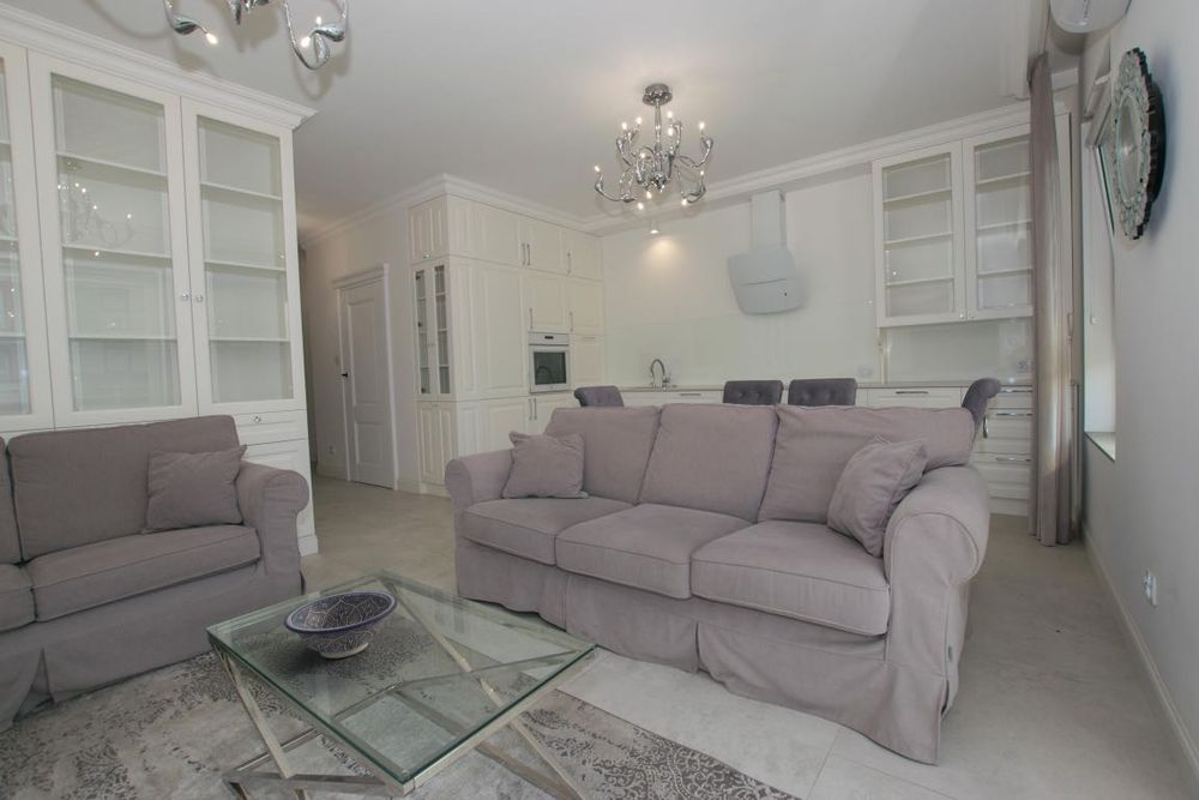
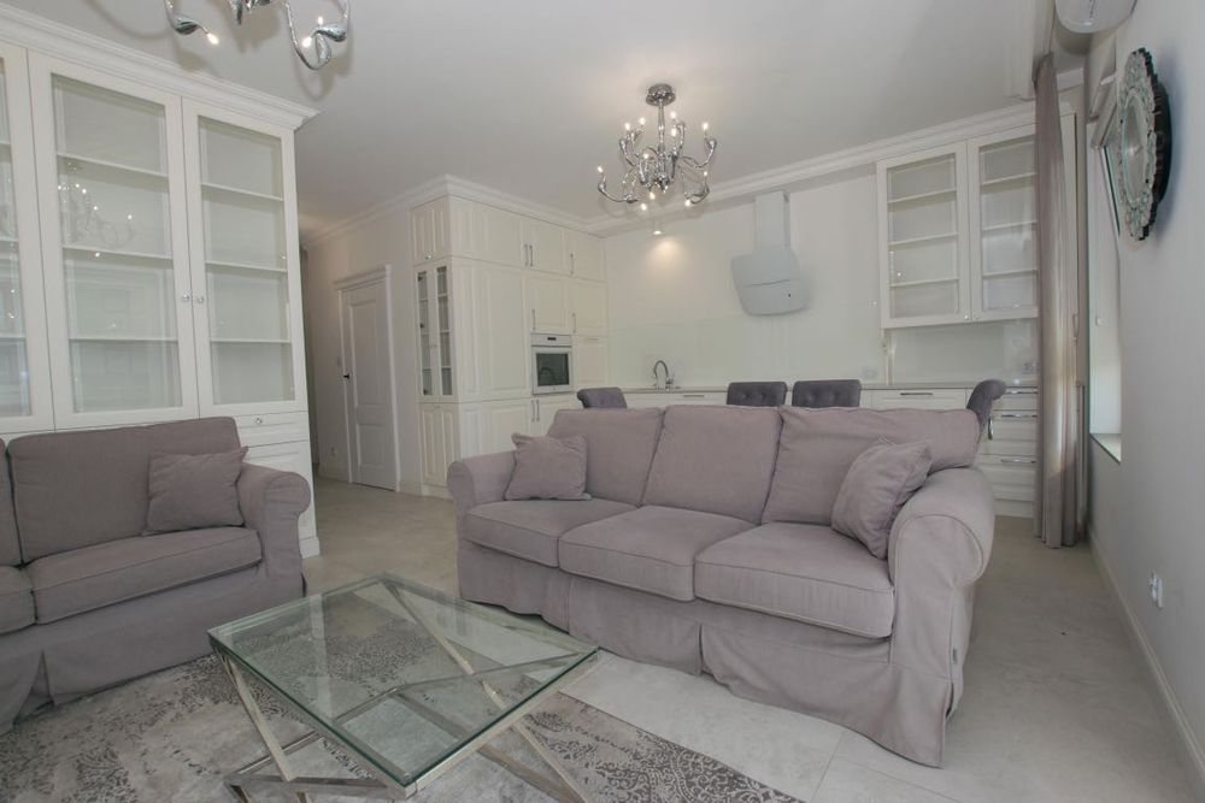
- decorative bowl (343, 627)
